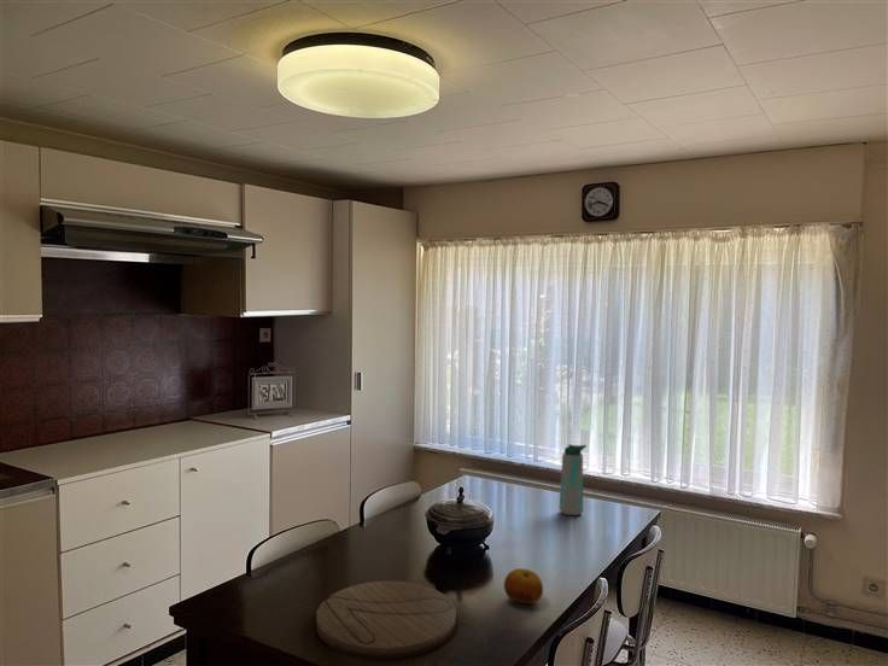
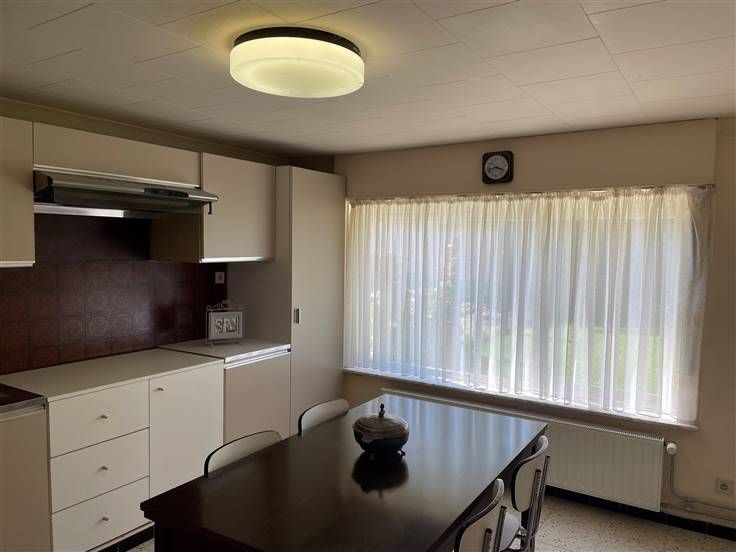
- fruit (522, 585)
- water bottle (573, 478)
- cutting board (386, 615)
